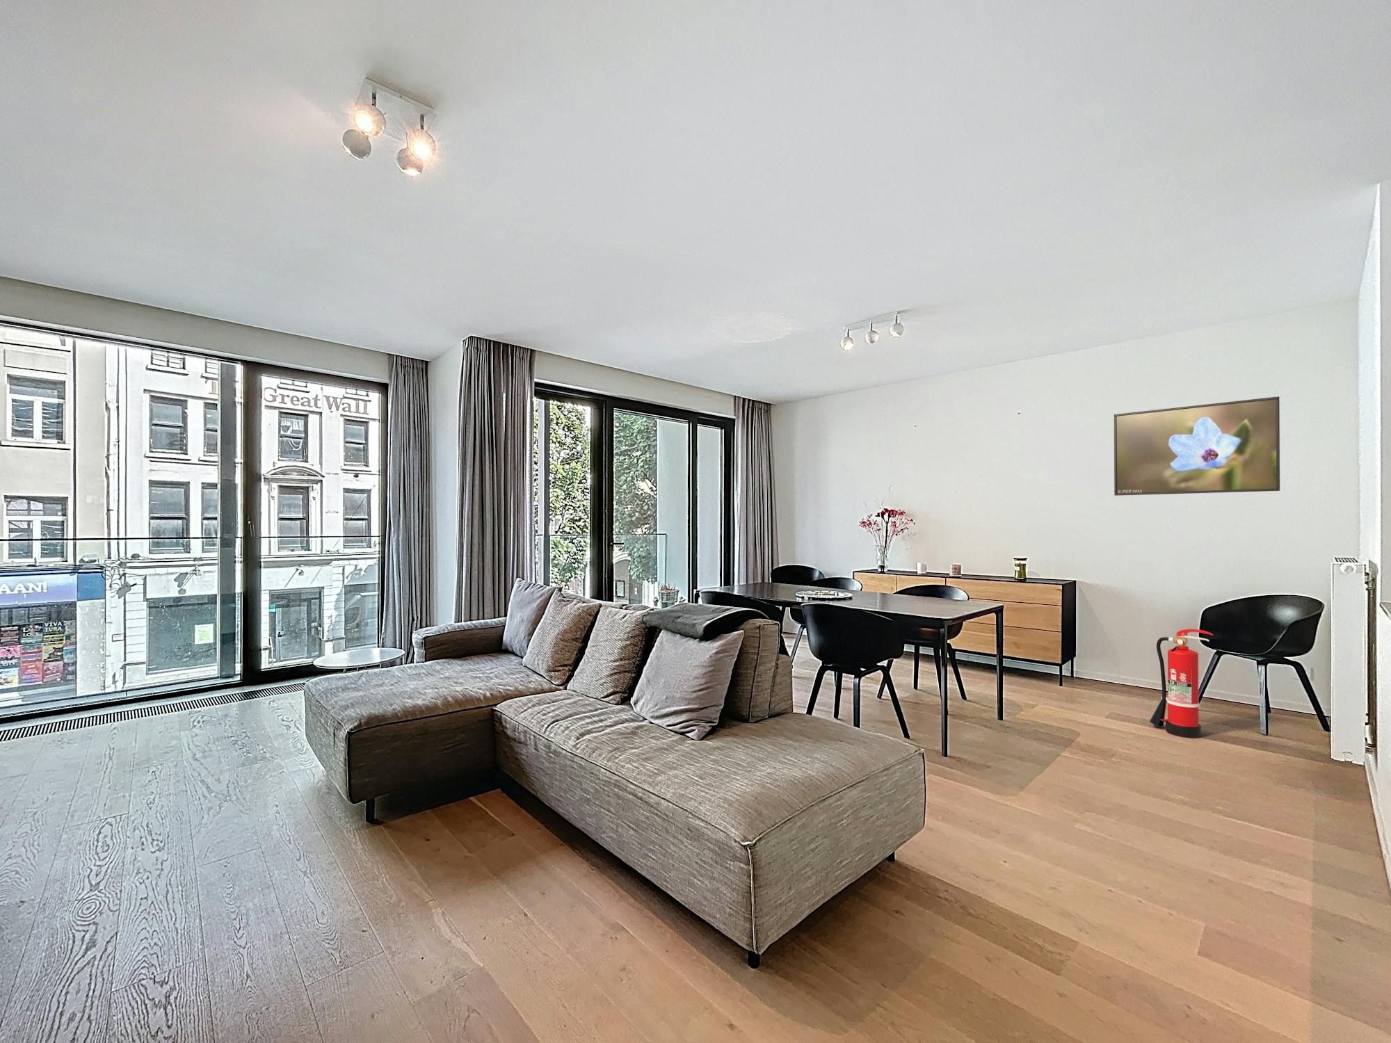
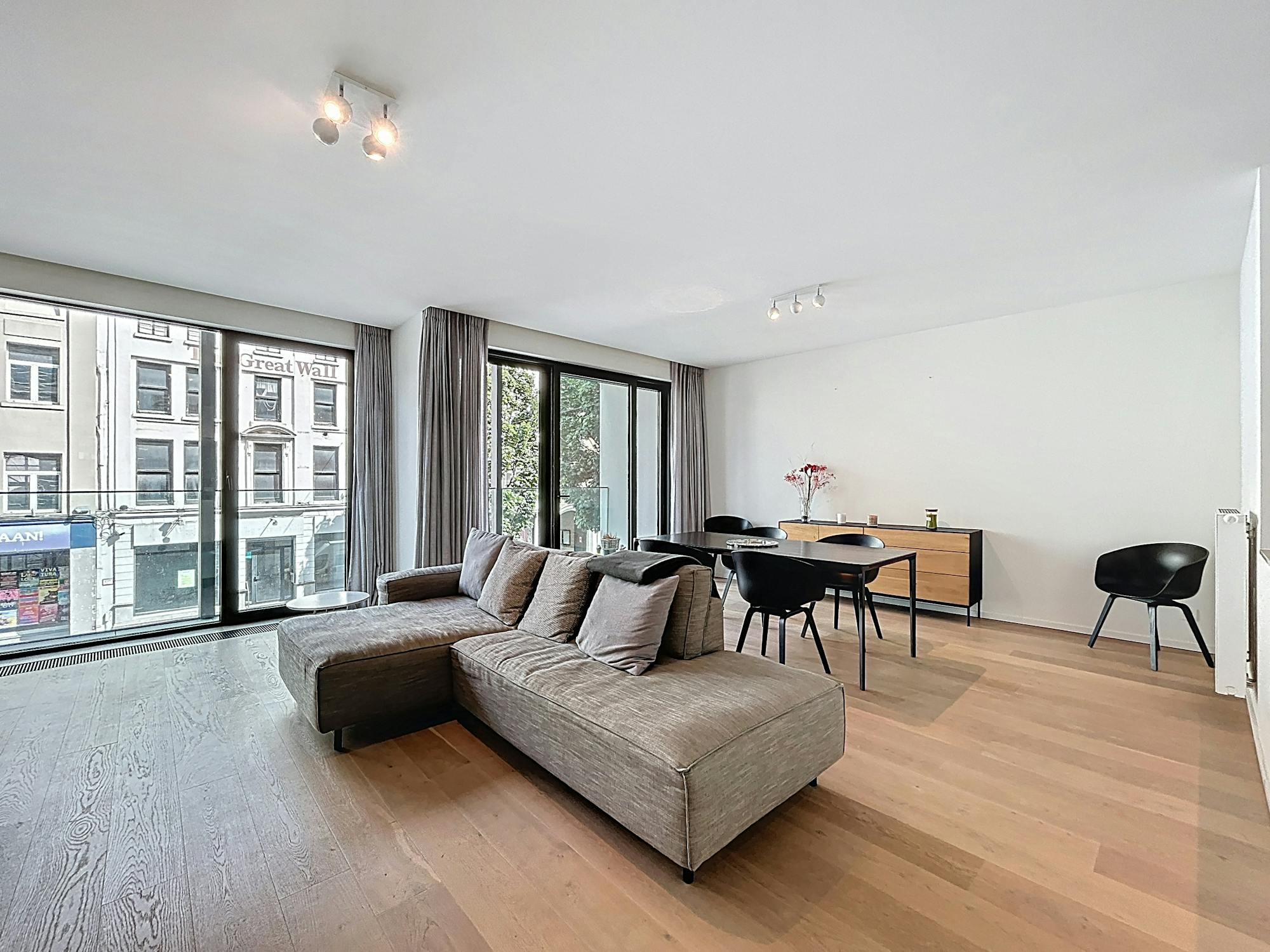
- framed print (1191, 449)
- fire extinguisher (1181, 680)
